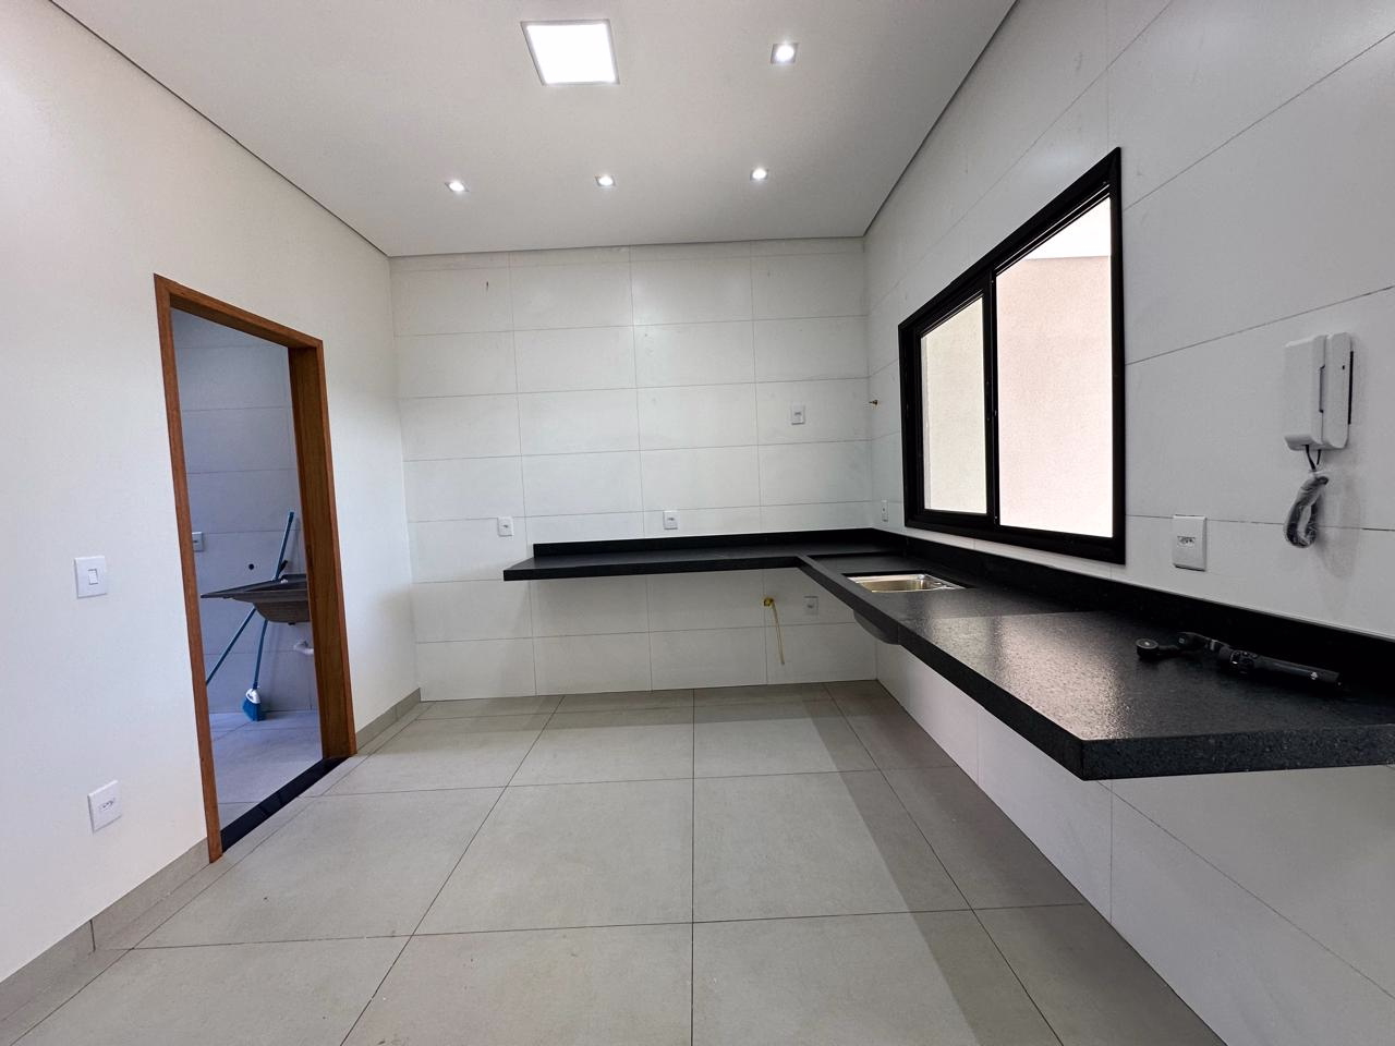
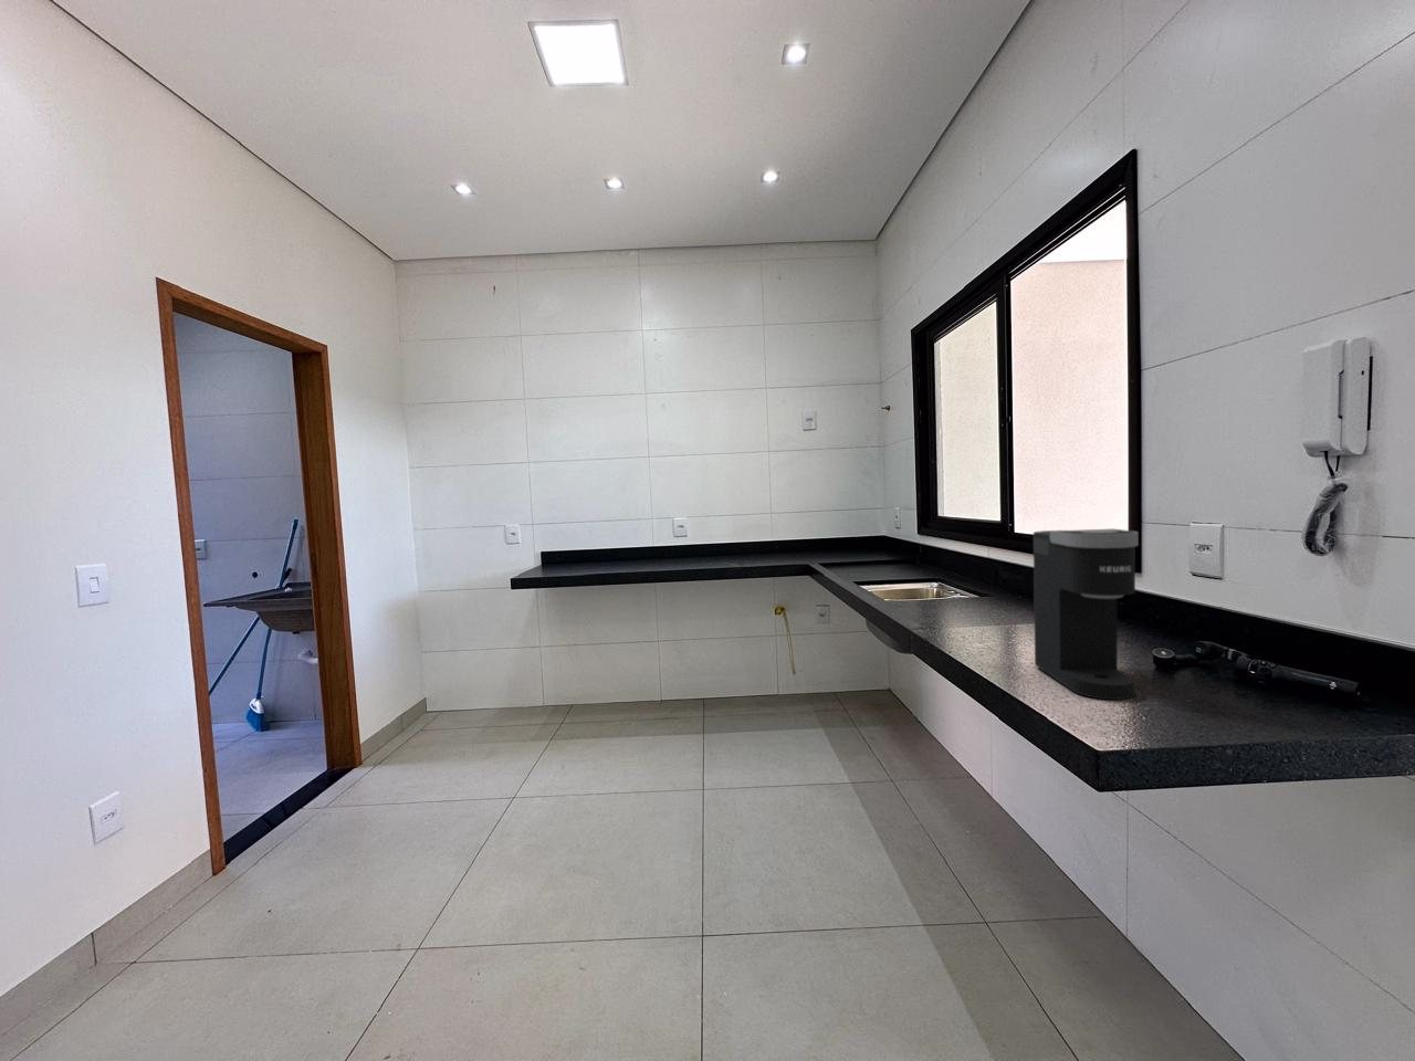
+ coffee maker (1081, 604)
